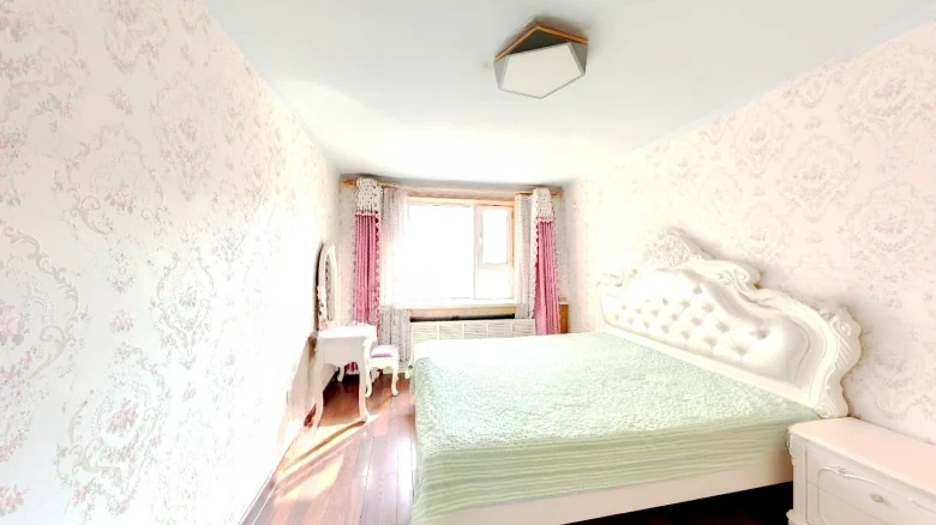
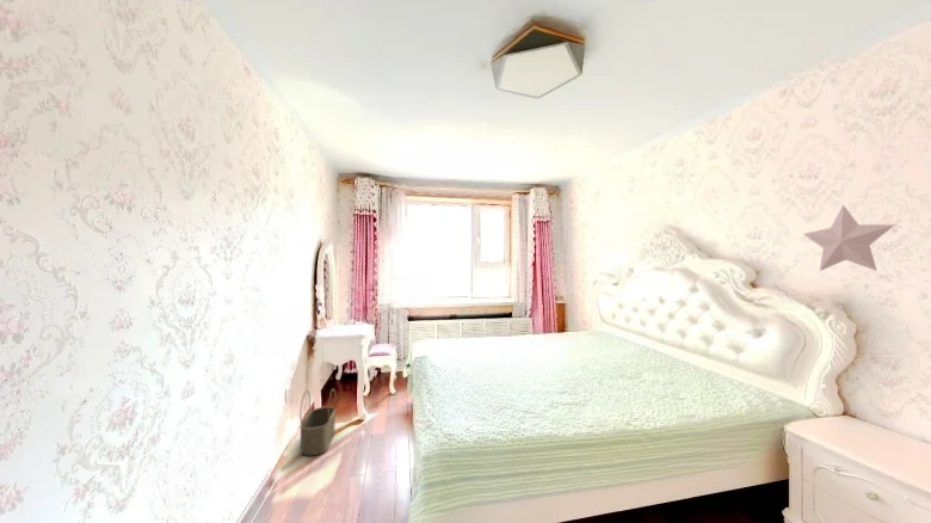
+ decorative star (844, 238)
+ wicker basket (319, 416)
